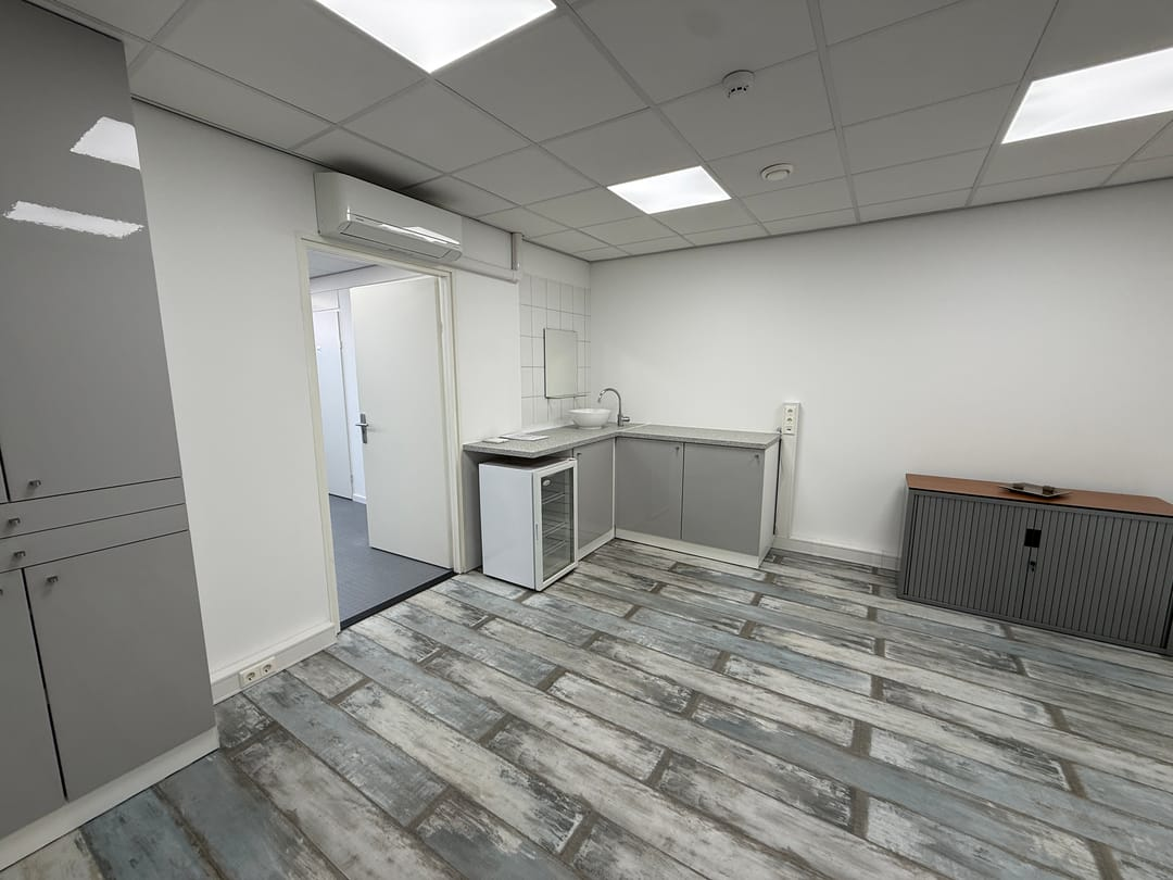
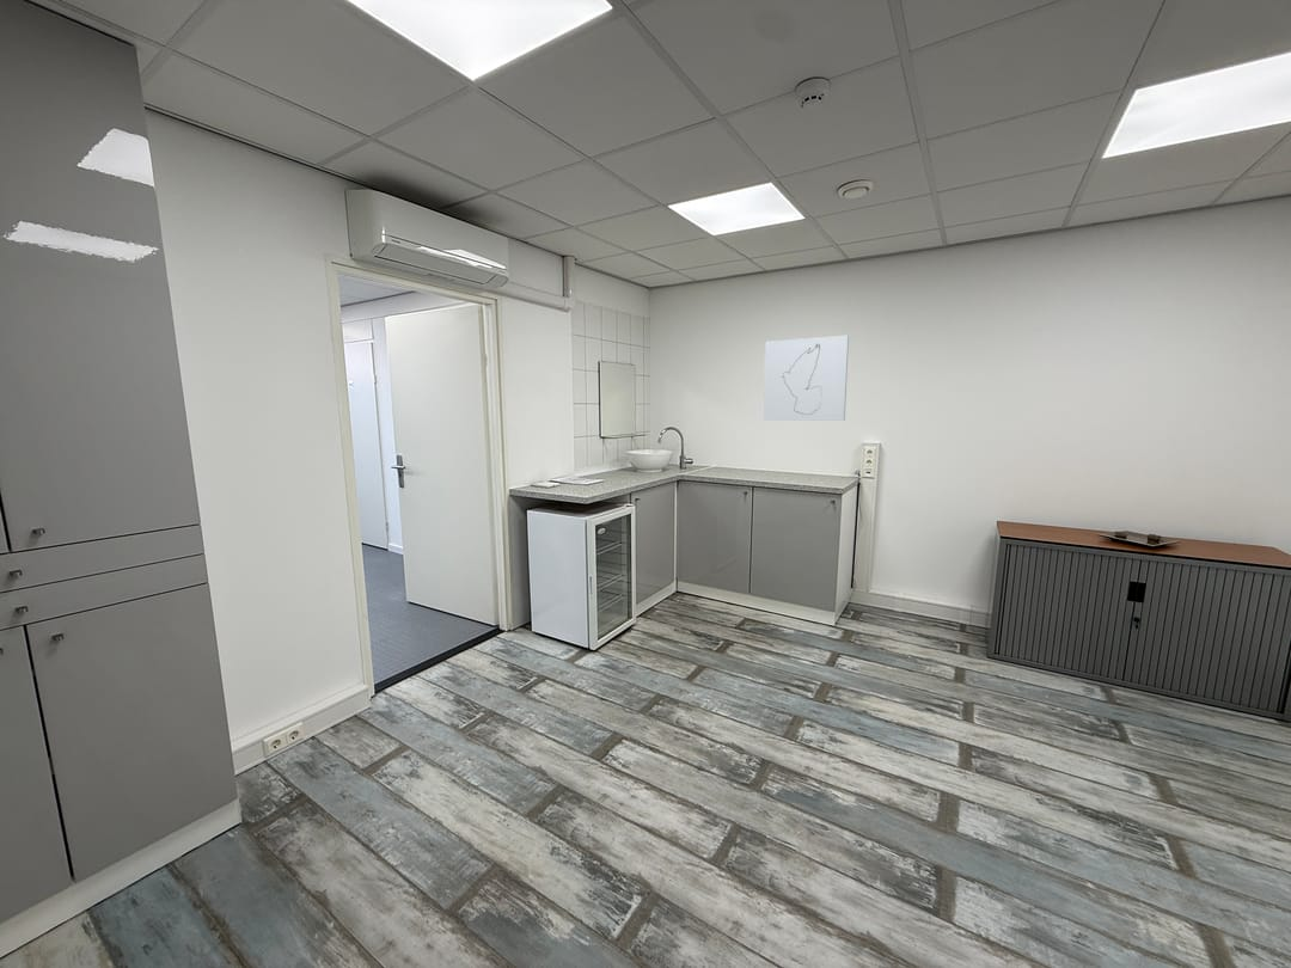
+ wall art (803, 380)
